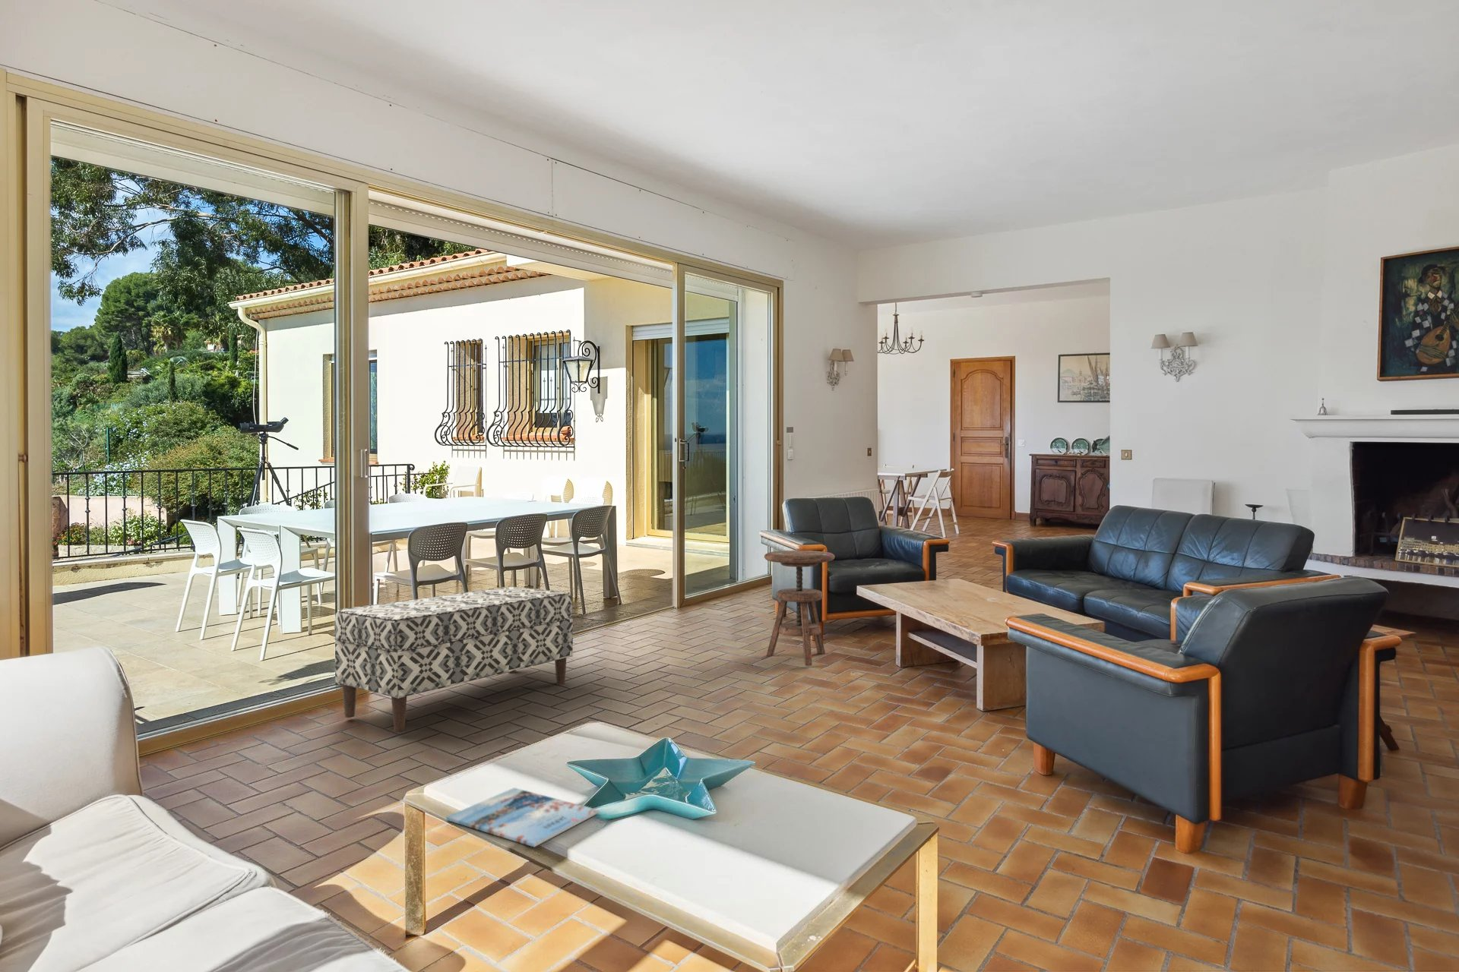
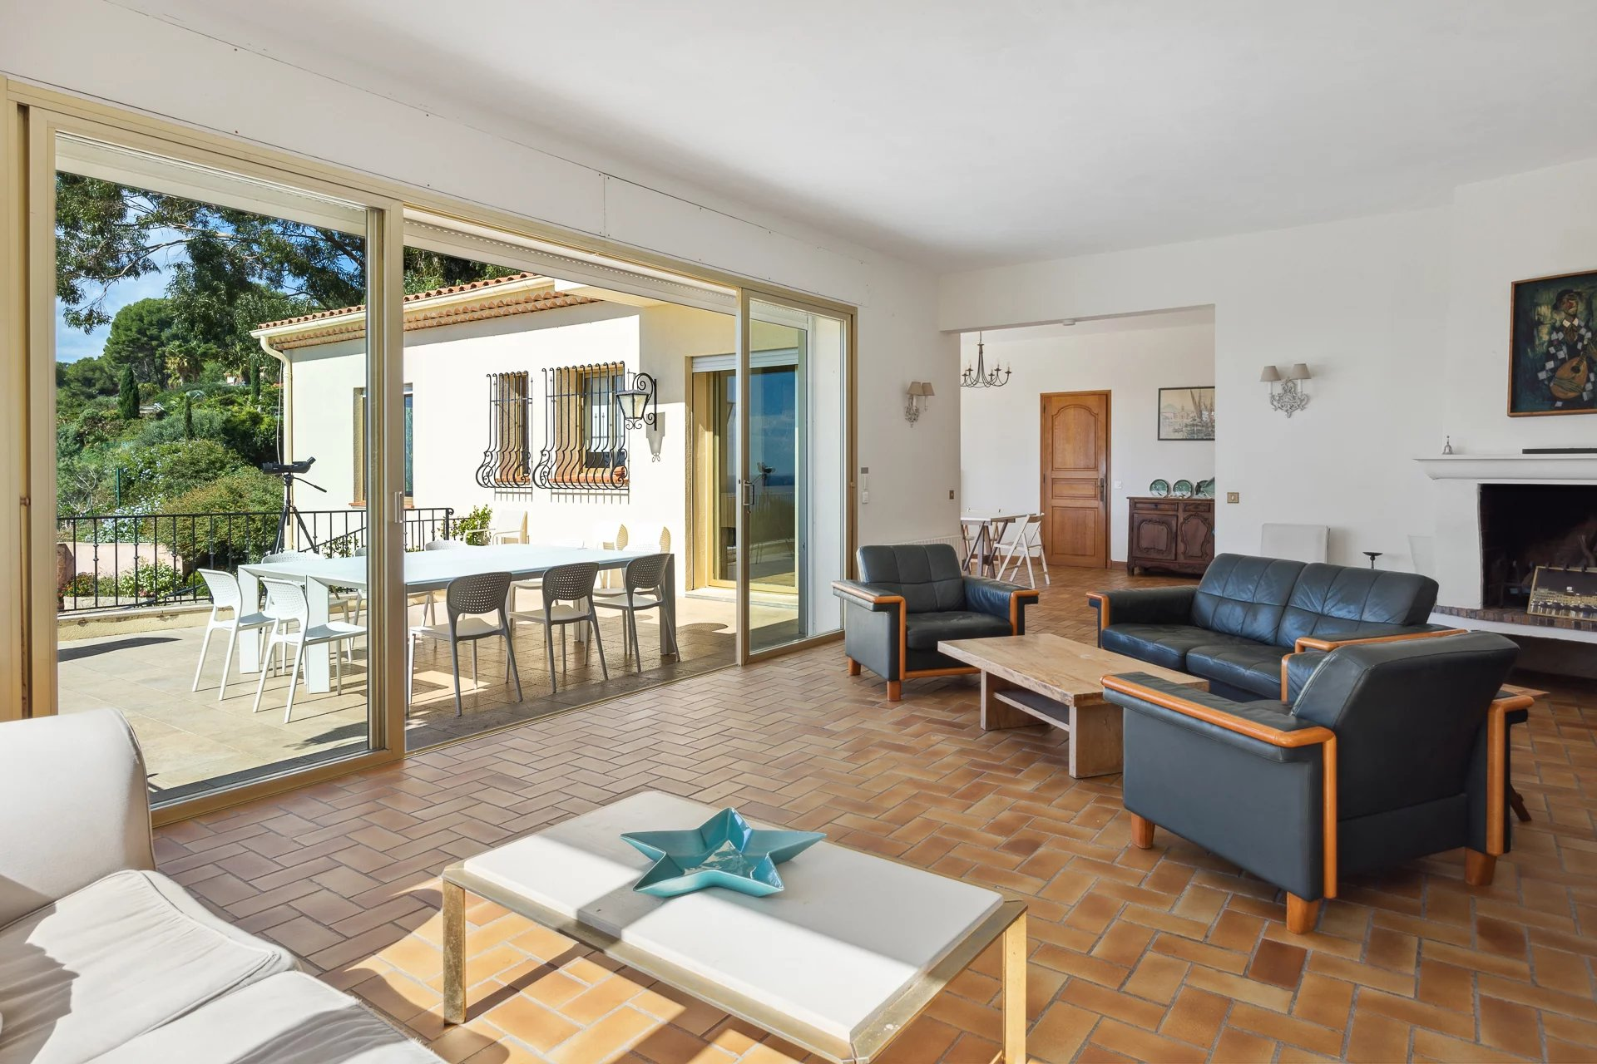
- bench (462, 650)
- magazine (523, 815)
- side table (799, 605)
